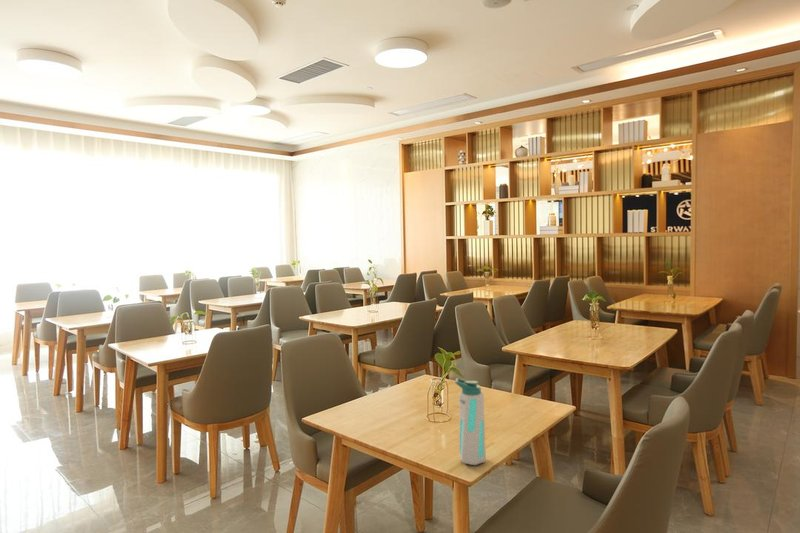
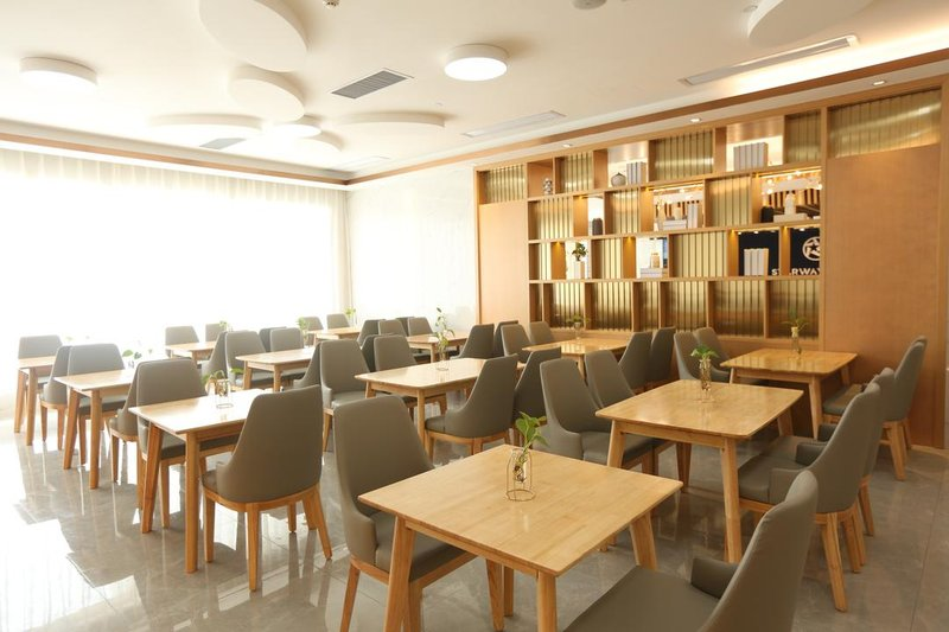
- water bottle (469, 420)
